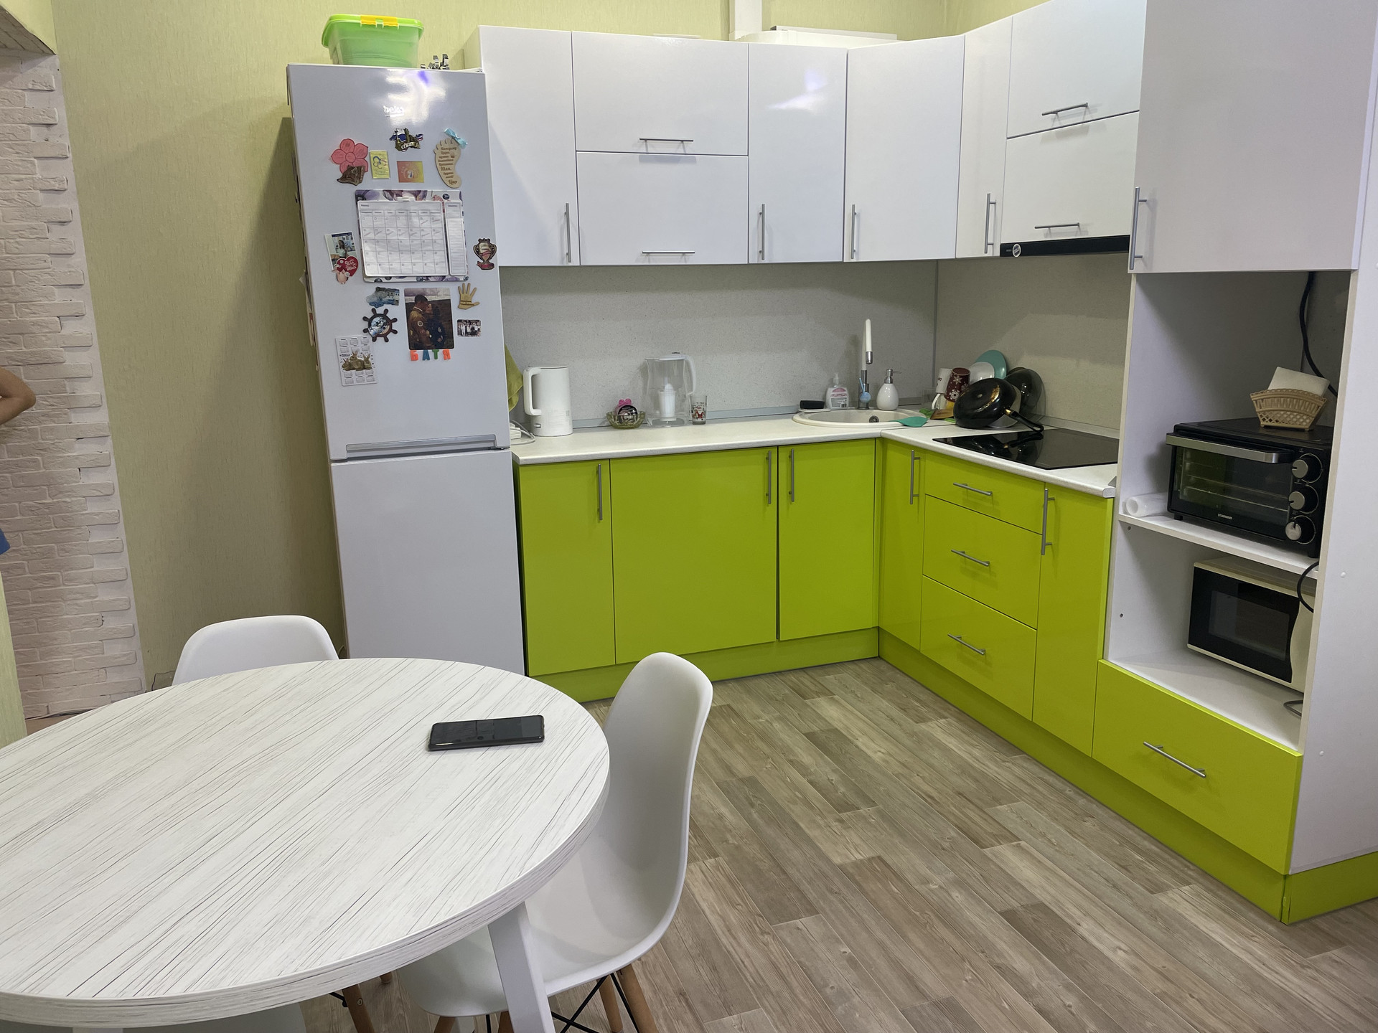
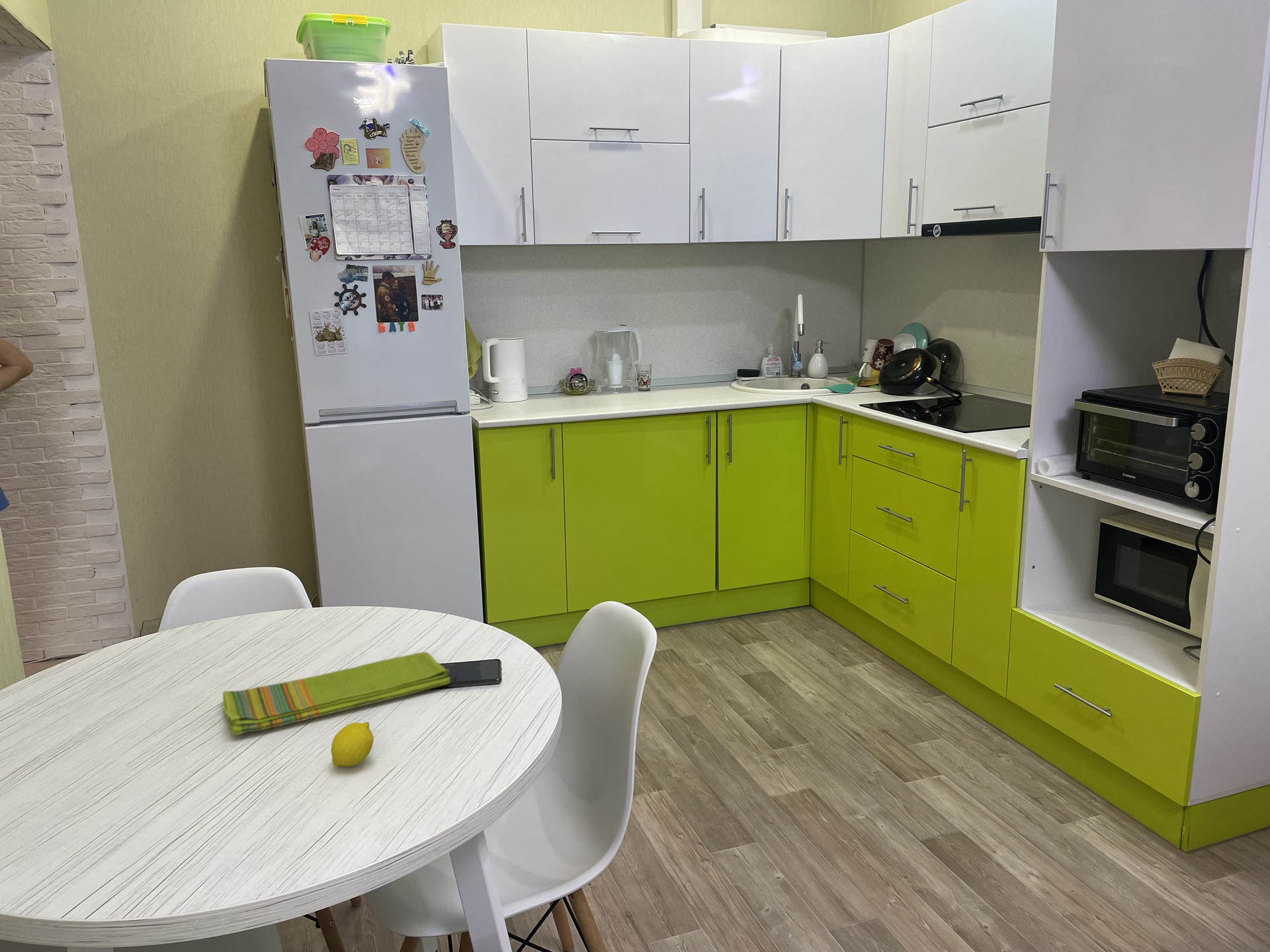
+ fruit (352, 744)
+ dish towel (337, 686)
